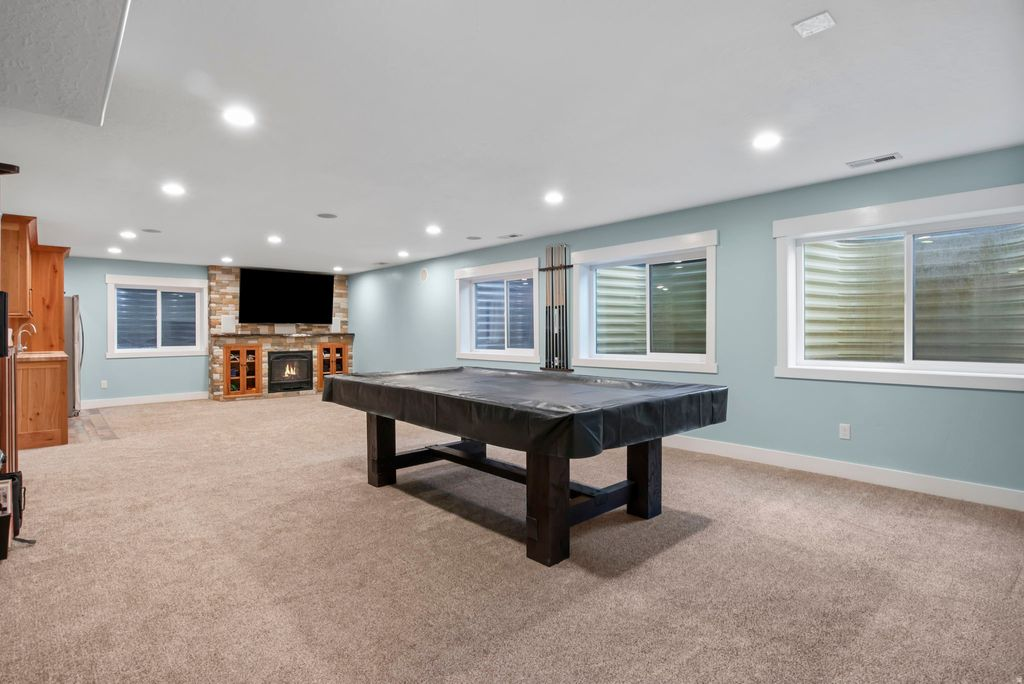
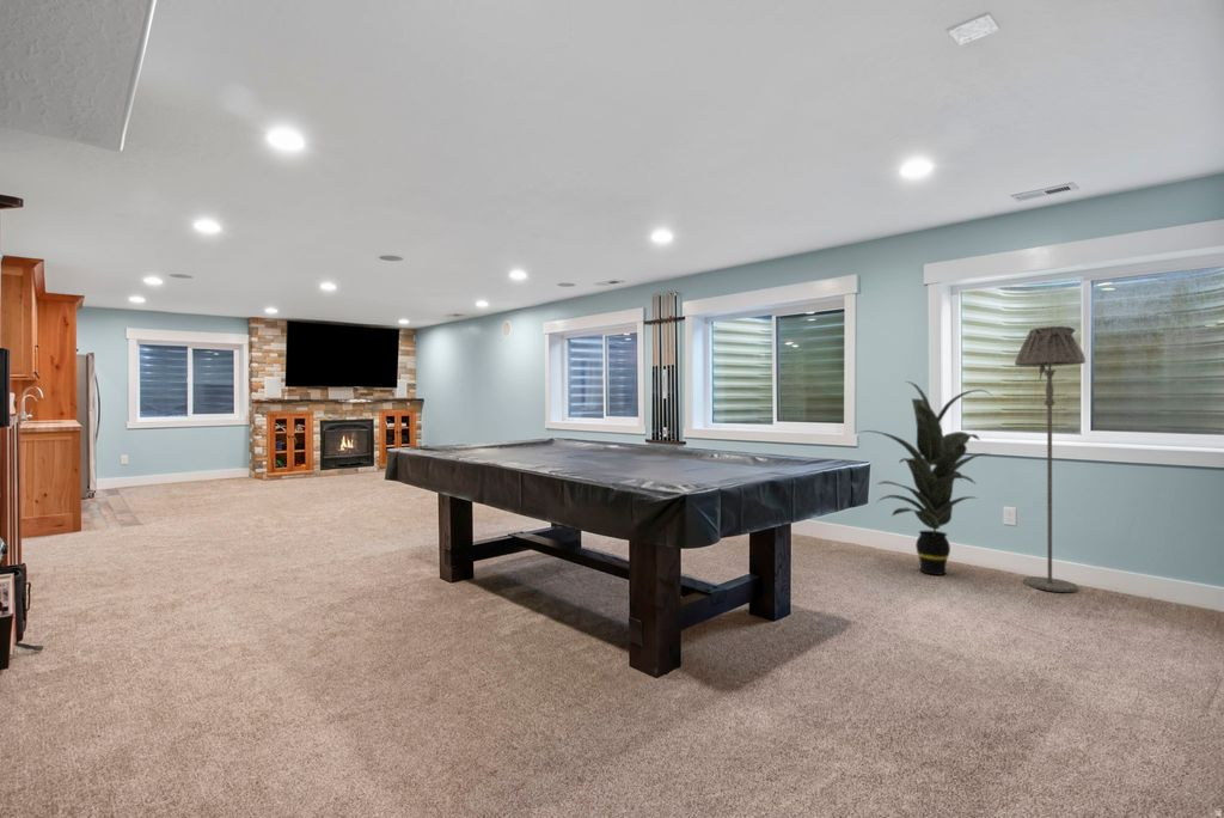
+ floor lamp (1048, 456)
+ indoor plant (928, 475)
